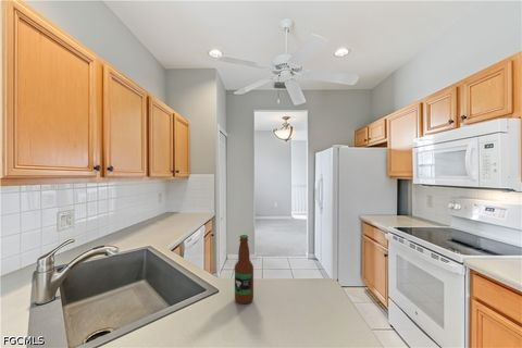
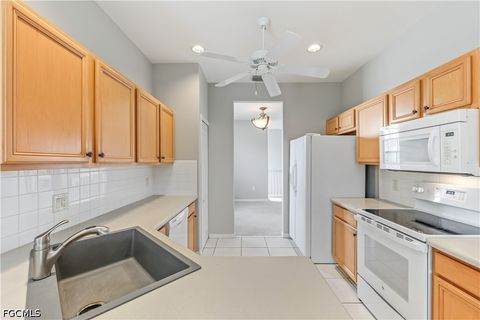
- bottle (244, 268)
